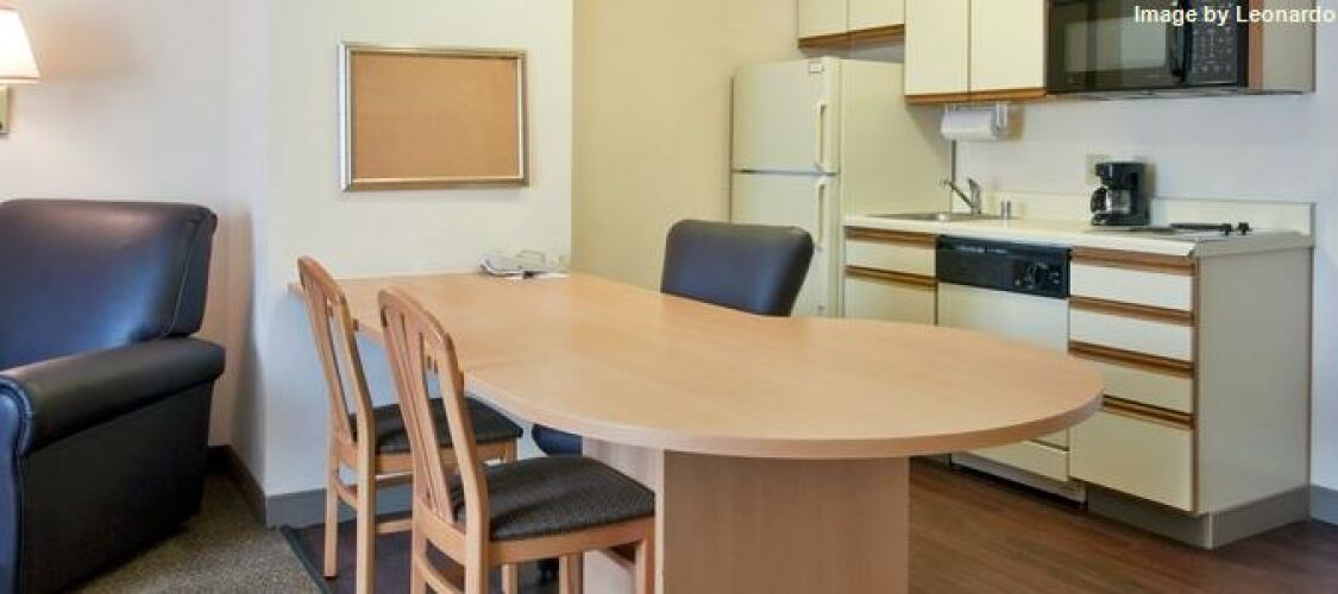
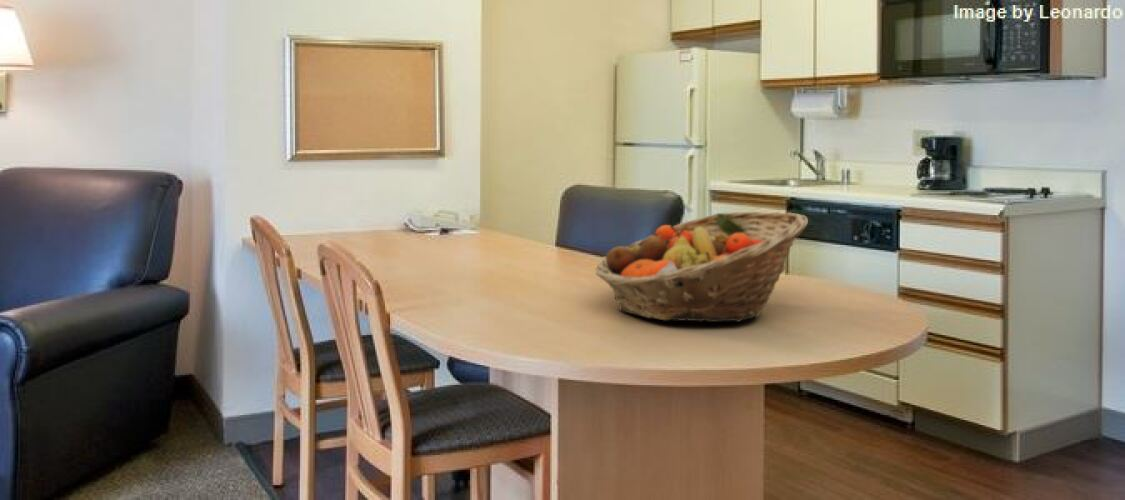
+ fruit basket (698, 262)
